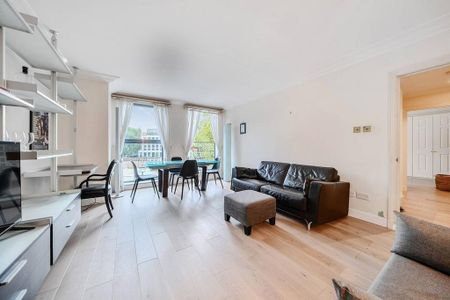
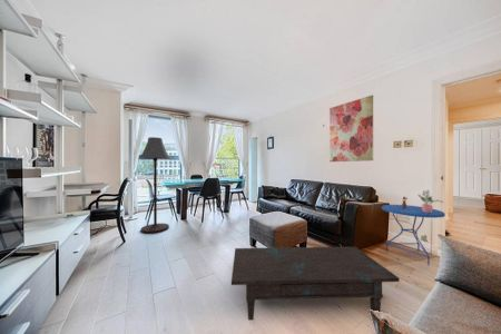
+ coffee table (304, 278)
+ floor lamp (155, 183)
+ wall art (348, 131)
+ potted plant (430, 200)
+ side table (413, 226)
